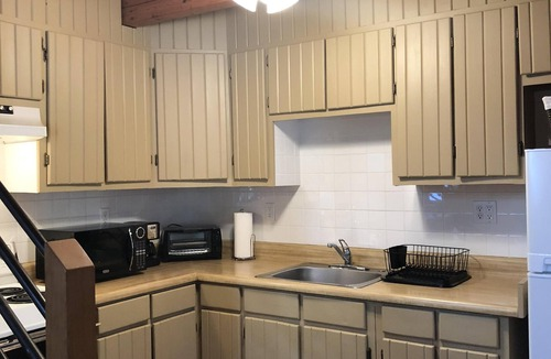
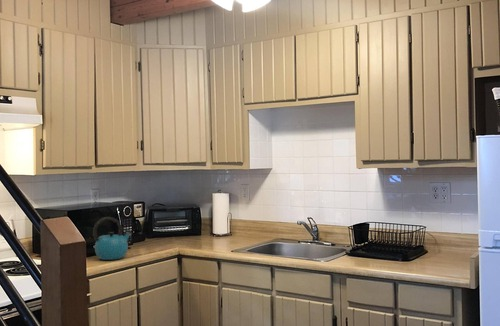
+ kettle (113, 237)
